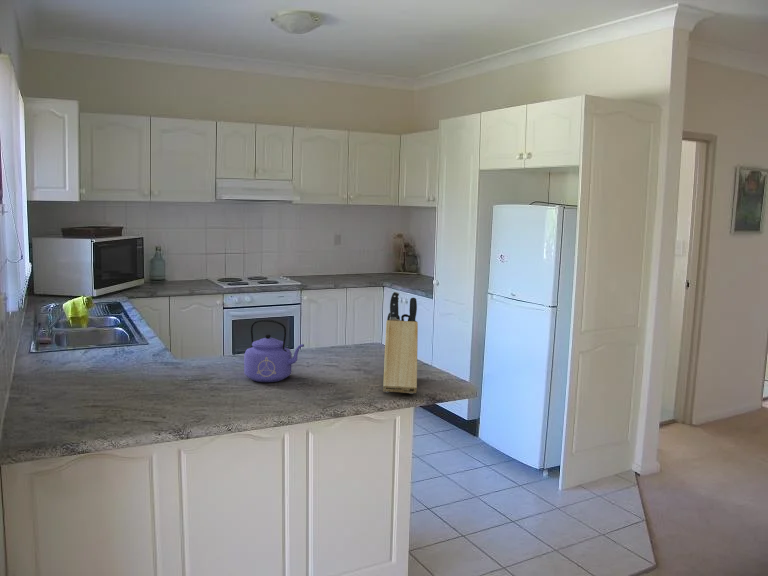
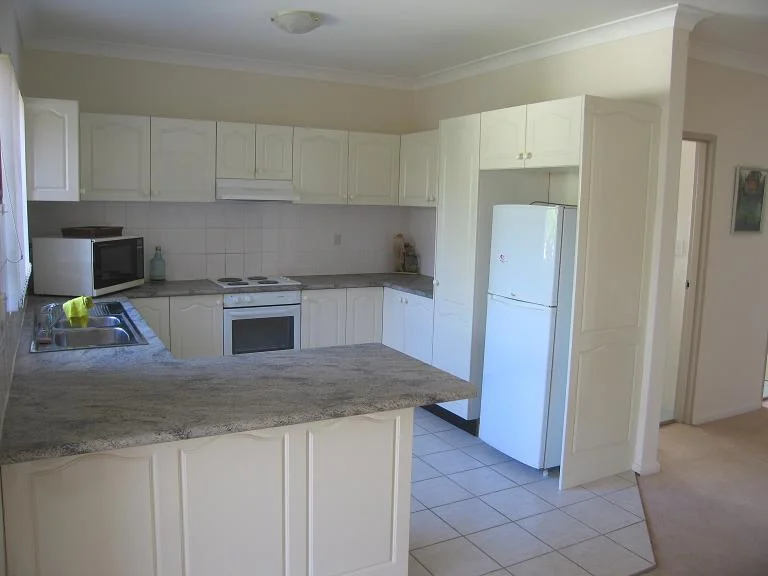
- knife block (401, 339)
- kettle (274, 349)
